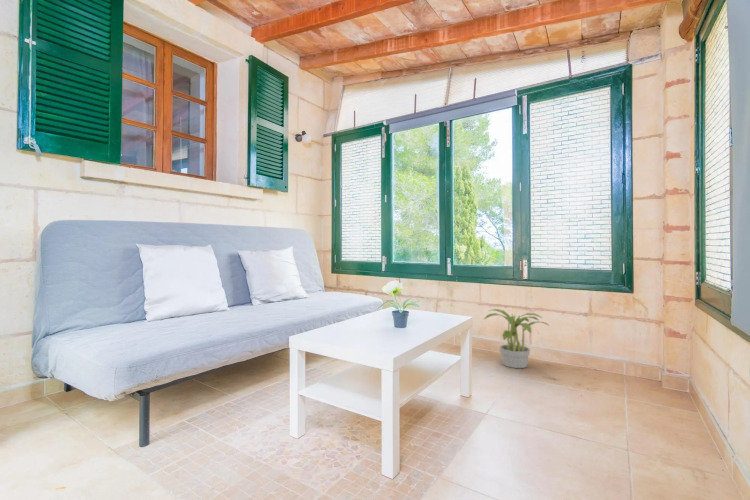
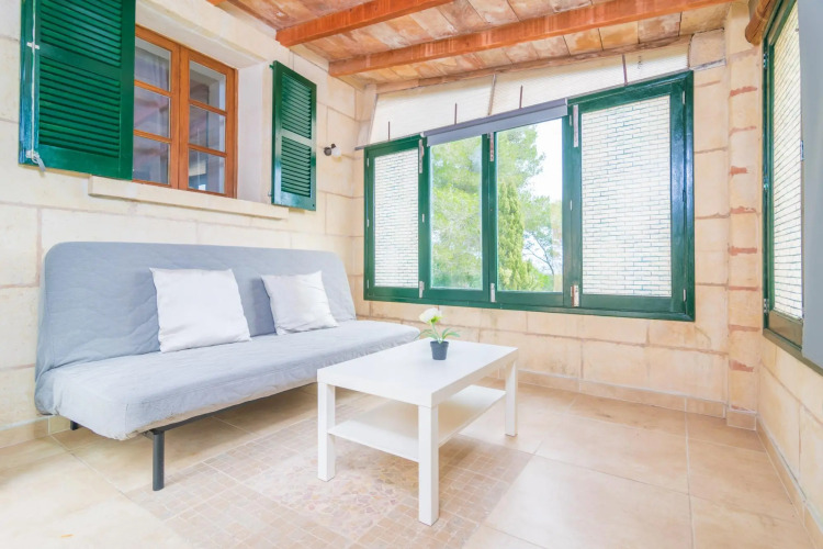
- potted plant (515, 338)
